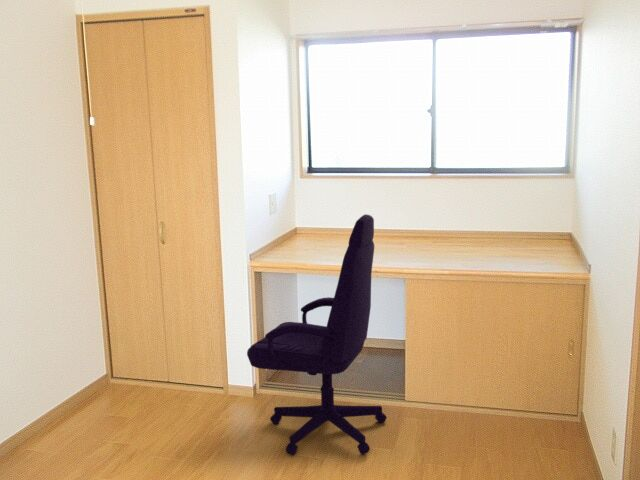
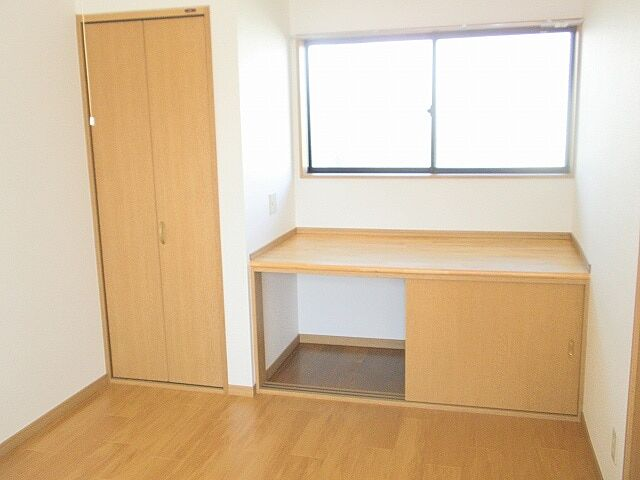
- office chair (317, 325)
